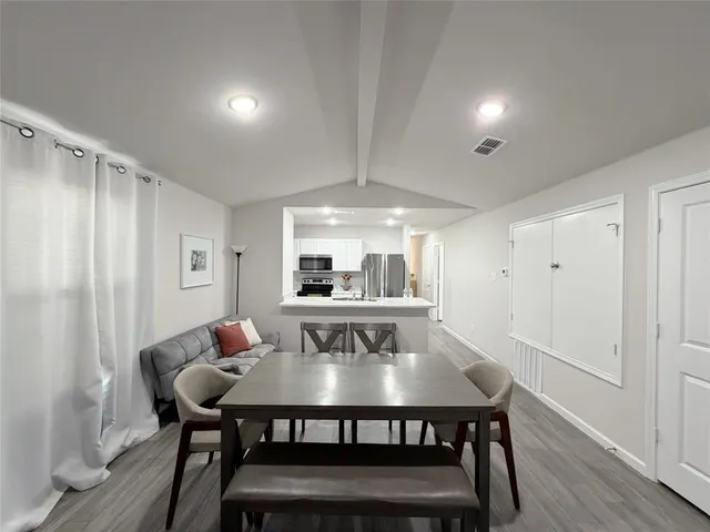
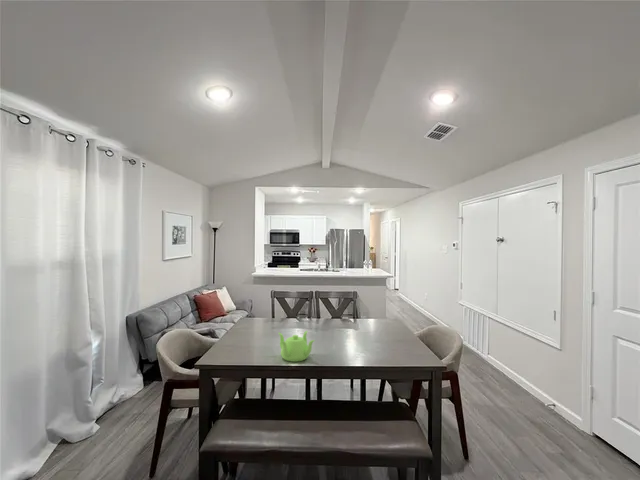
+ teapot (295, 346)
